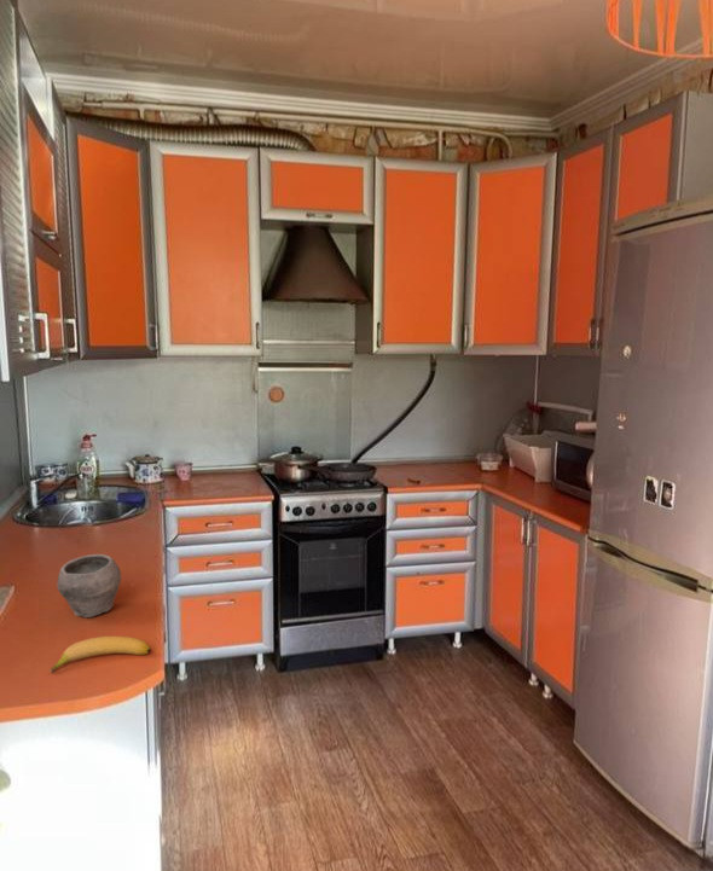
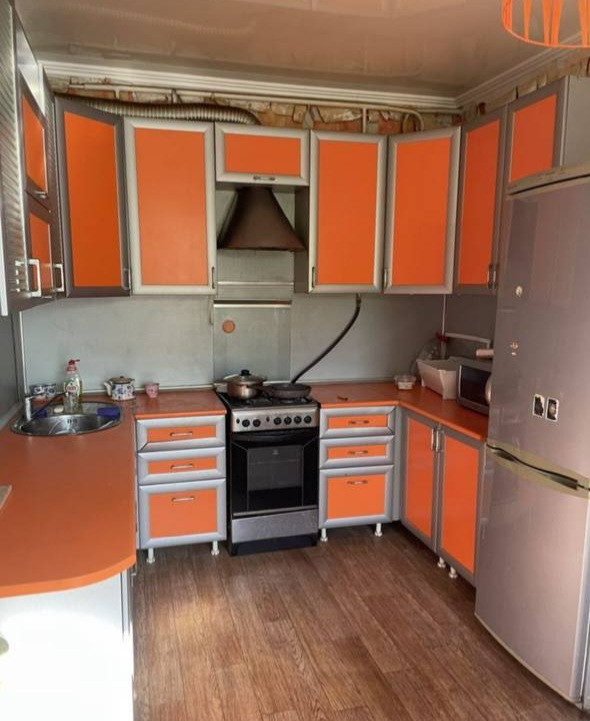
- bowl (89, 585)
- banana (103, 650)
